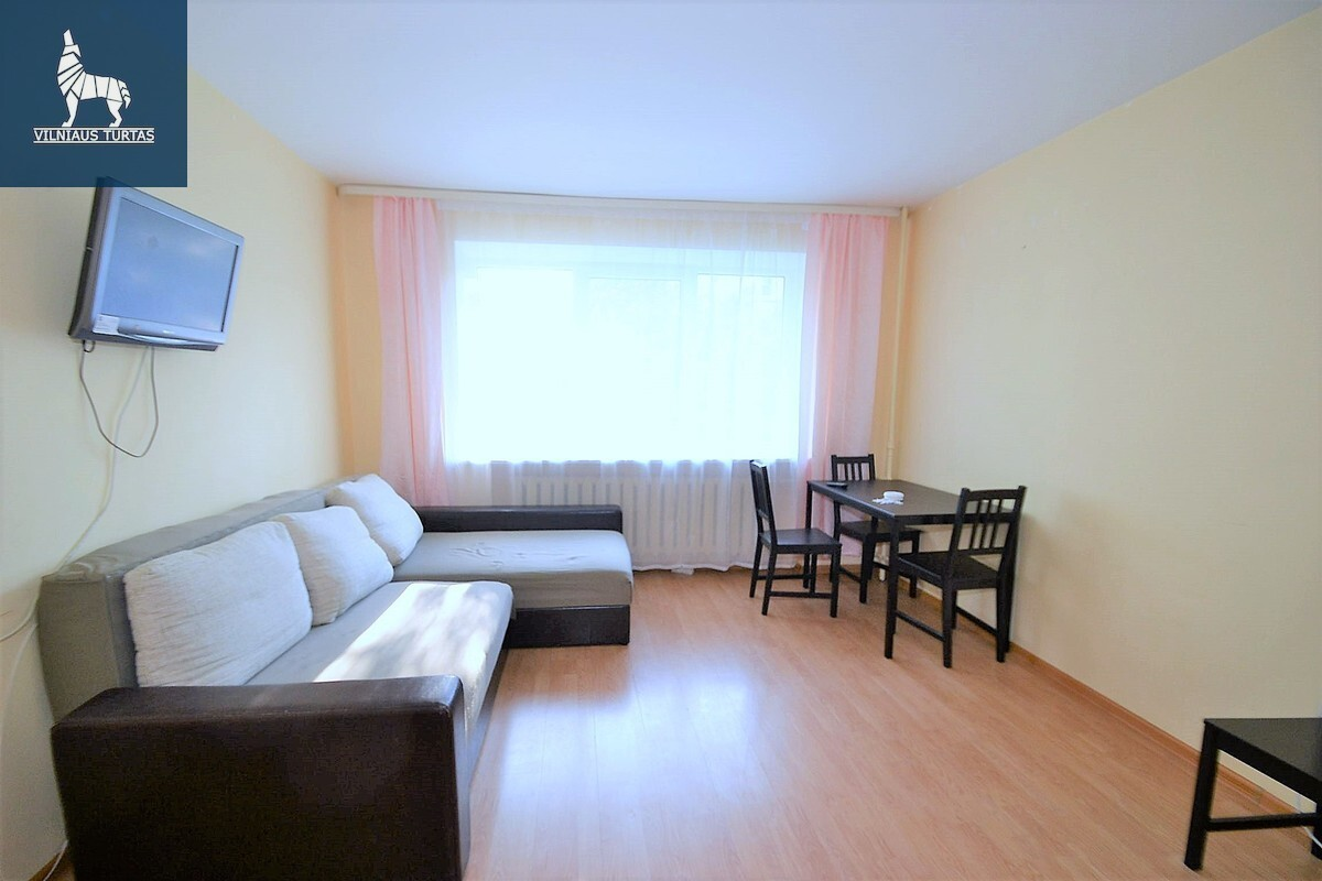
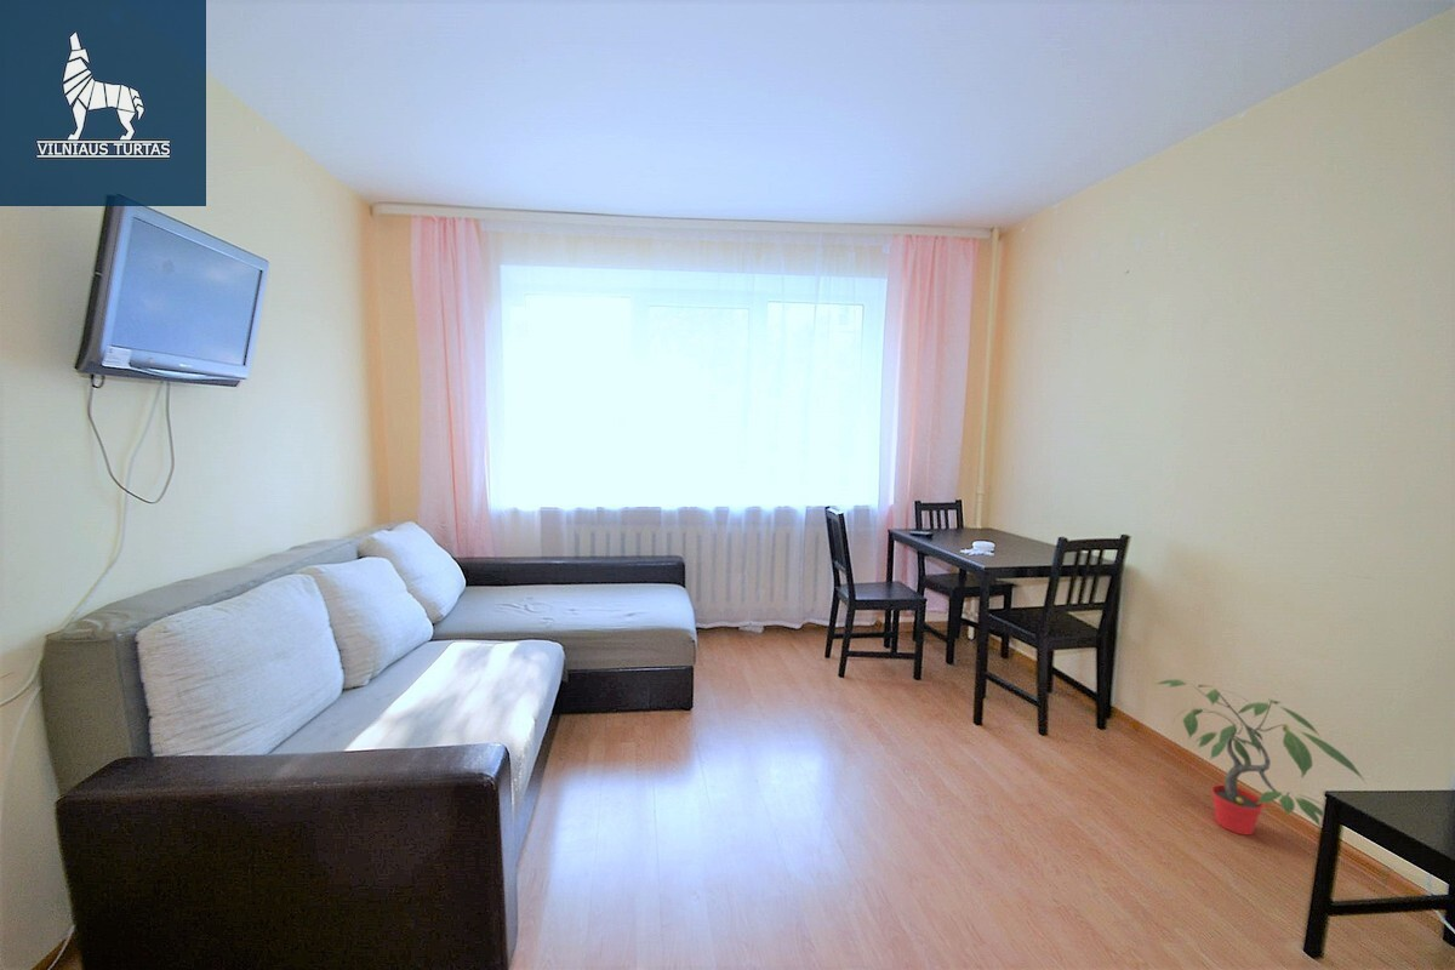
+ potted plant (1240, 763)
